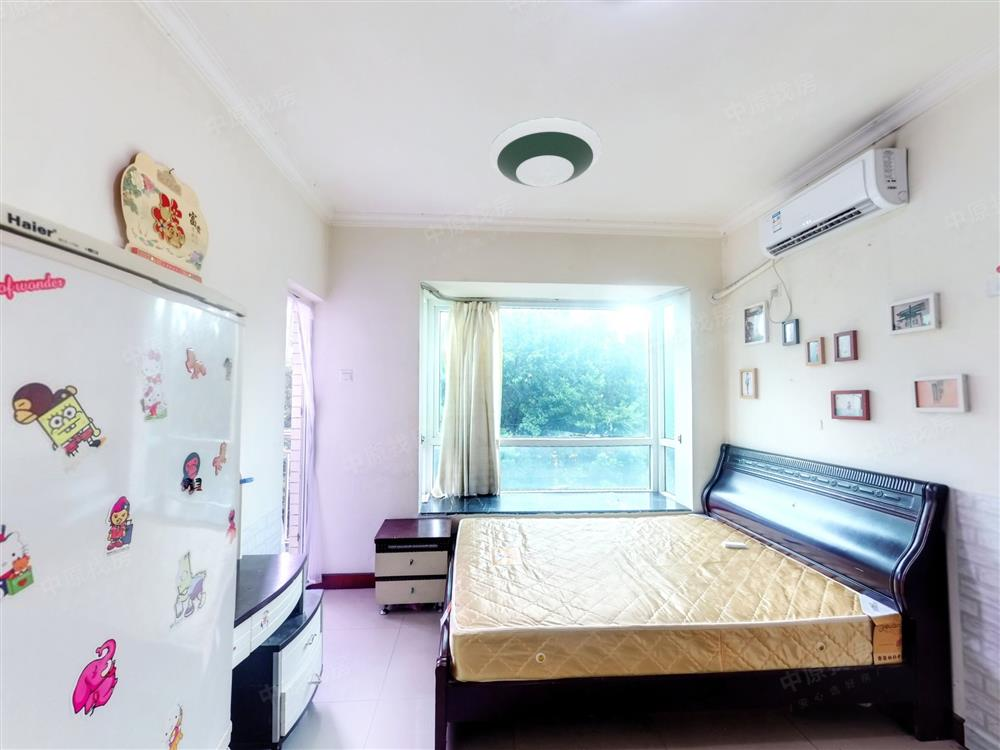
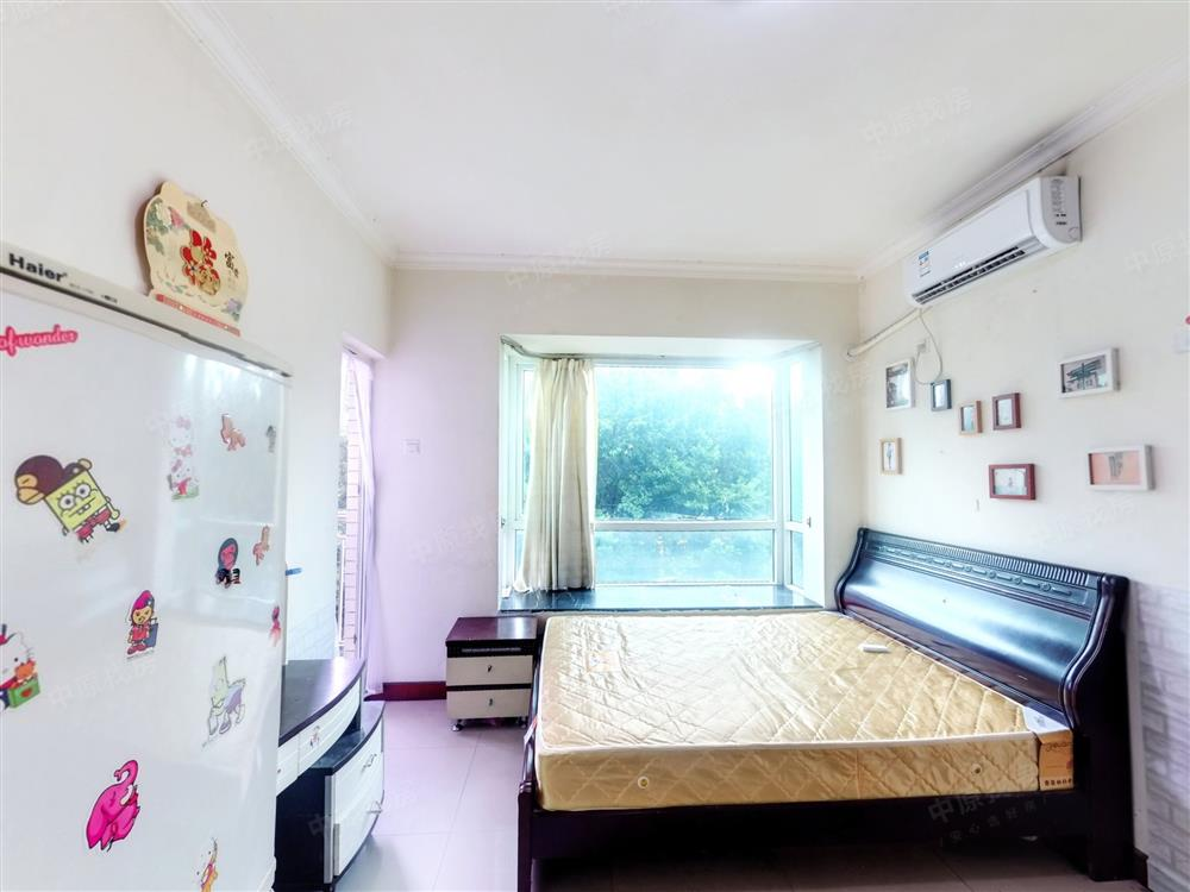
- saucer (544, 167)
